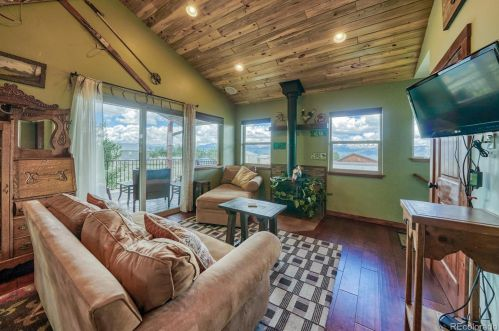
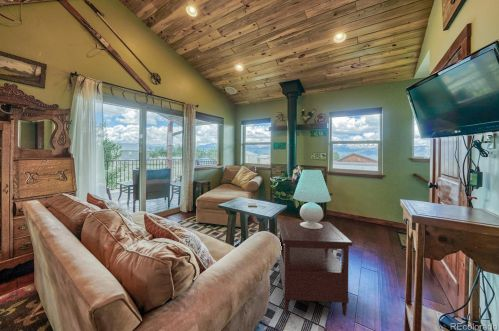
+ table lamp (311, 197)
+ side table (308, 262)
